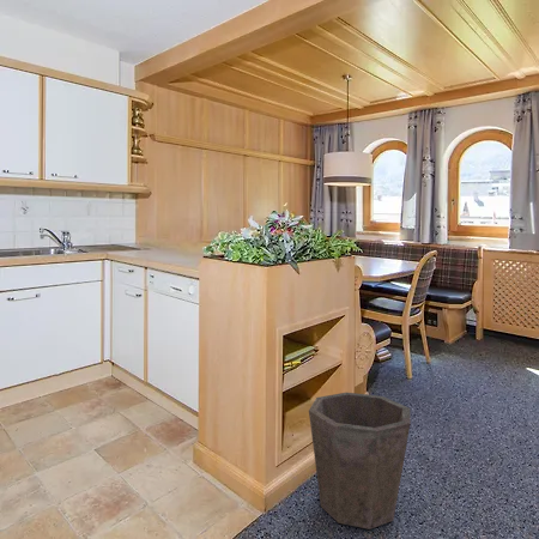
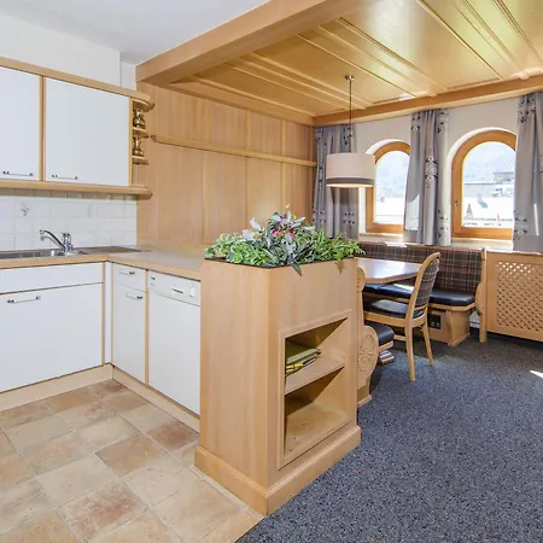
- waste bin (358, 456)
